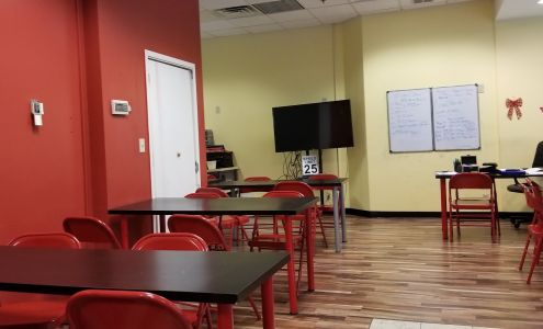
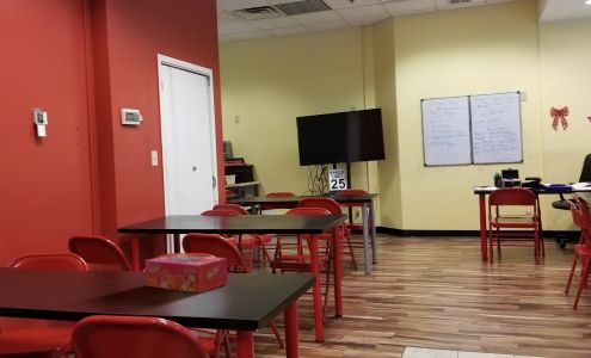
+ tissue box (185, 272)
